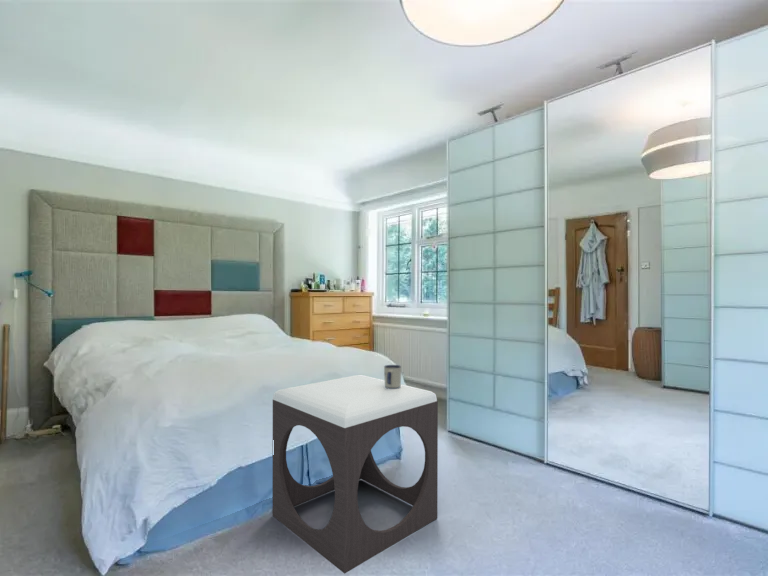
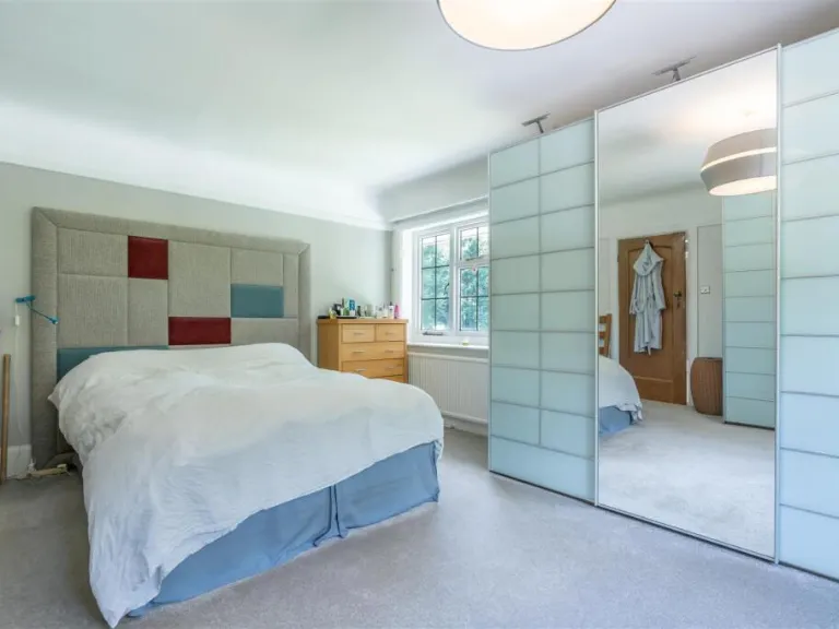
- footstool (354, 452)
- mug (391, 377)
